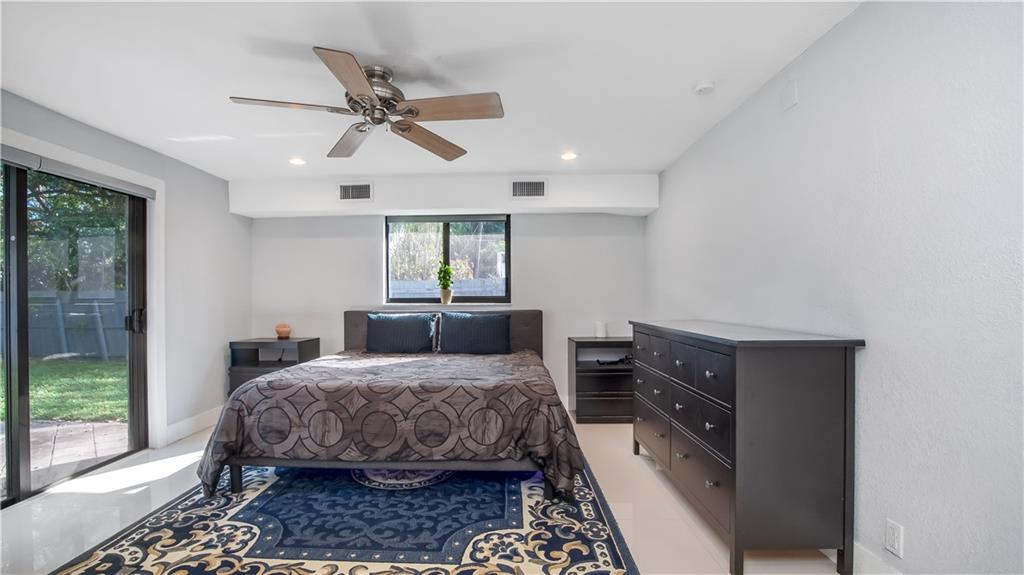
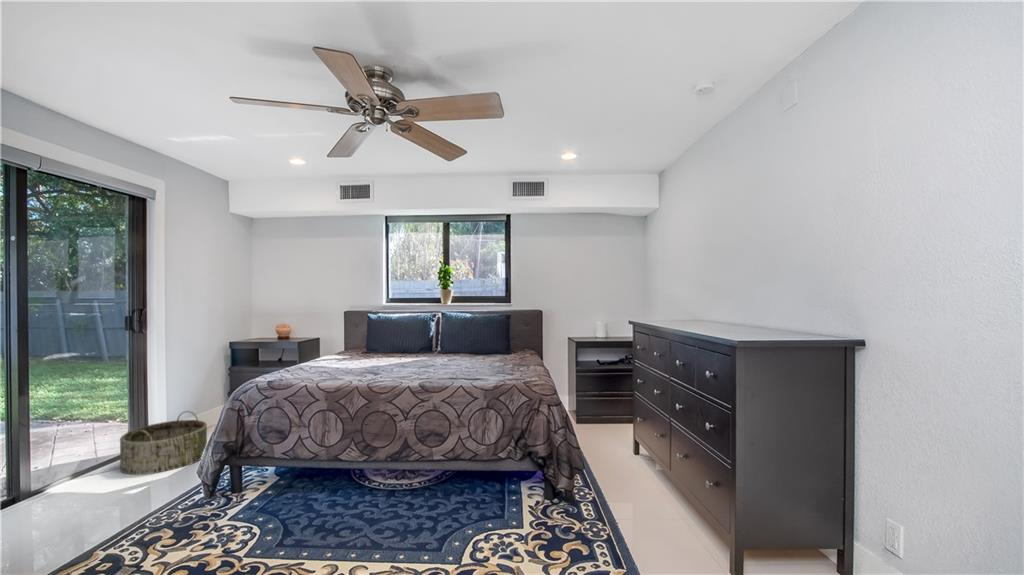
+ basket (165, 440)
